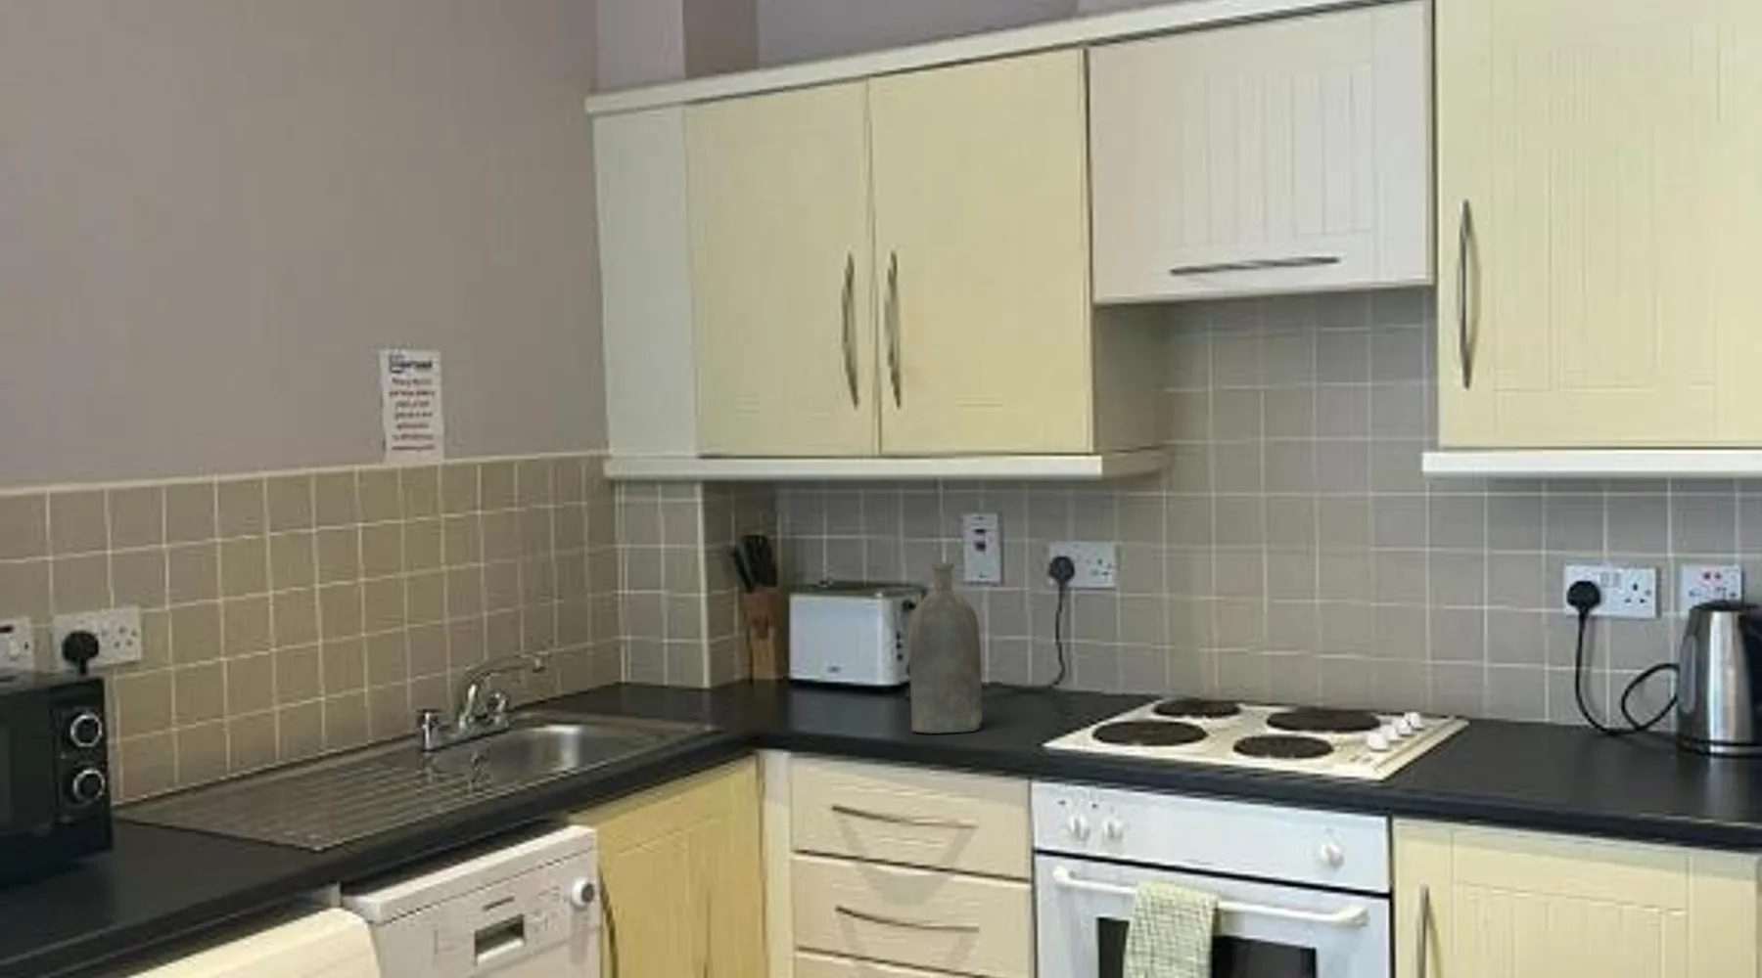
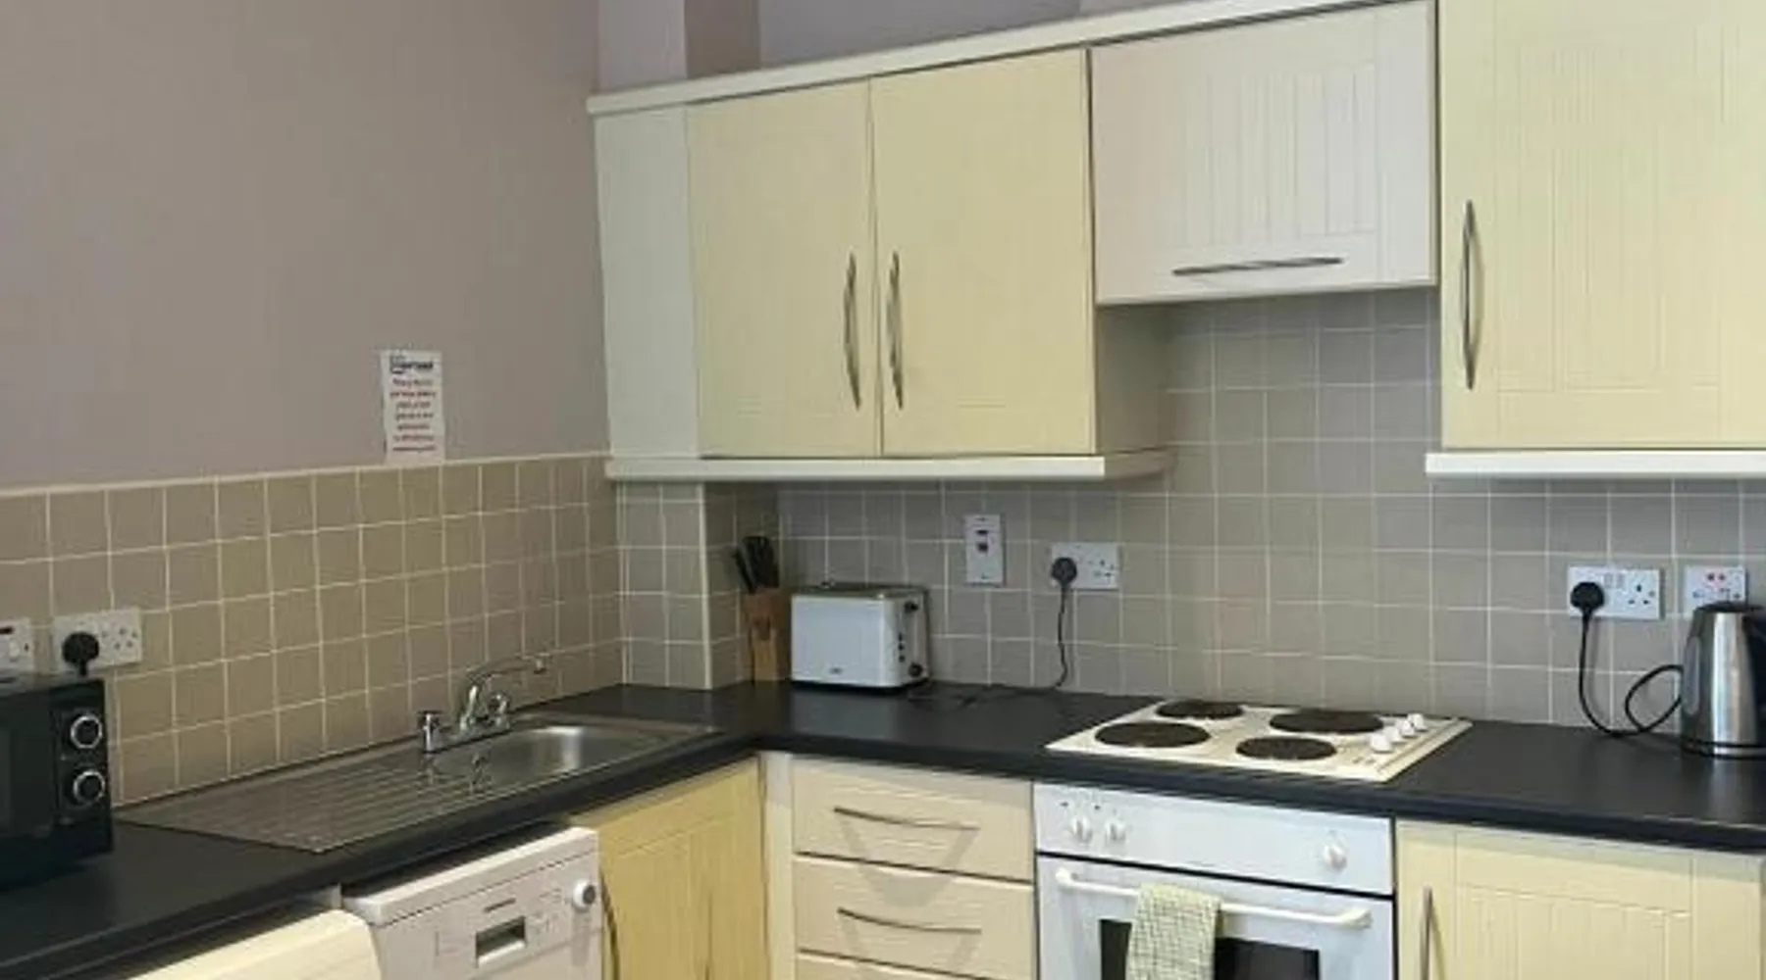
- bottle (945, 647)
